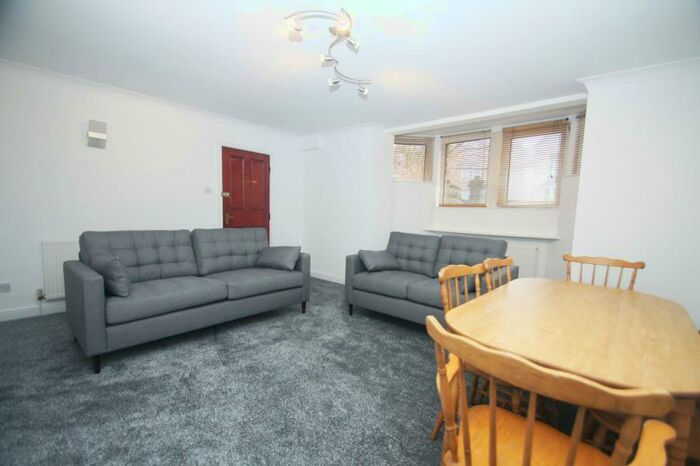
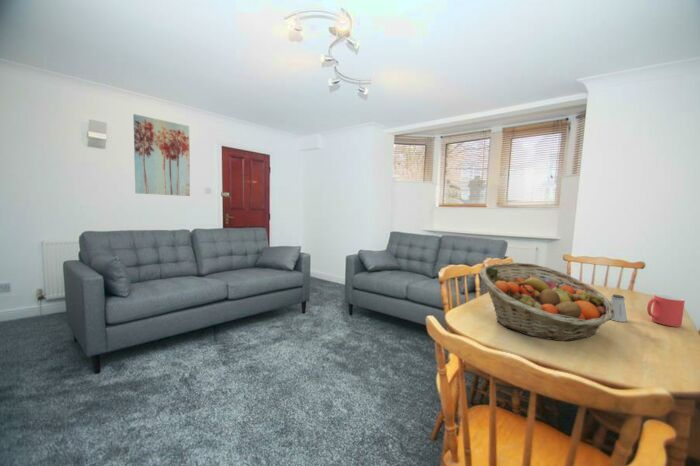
+ fruit basket (541, 297)
+ wall art (163, 158)
+ mug (663, 310)
+ saltshaker (616, 307)
